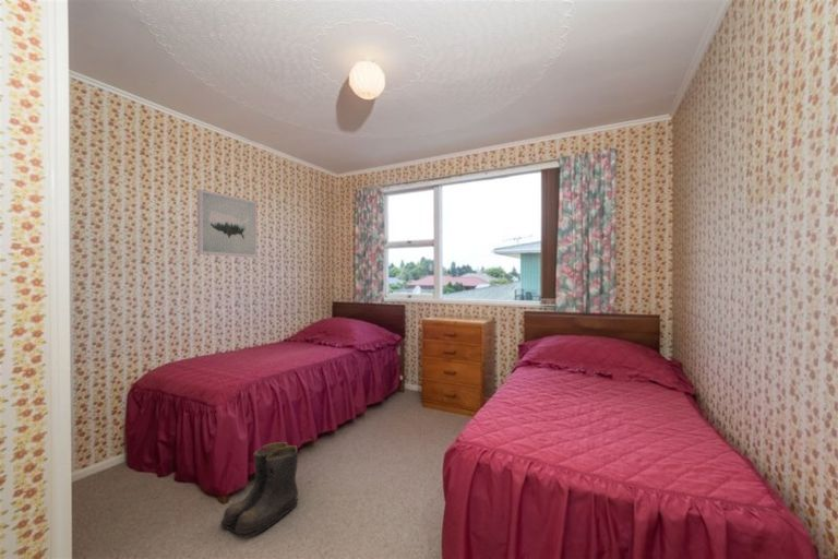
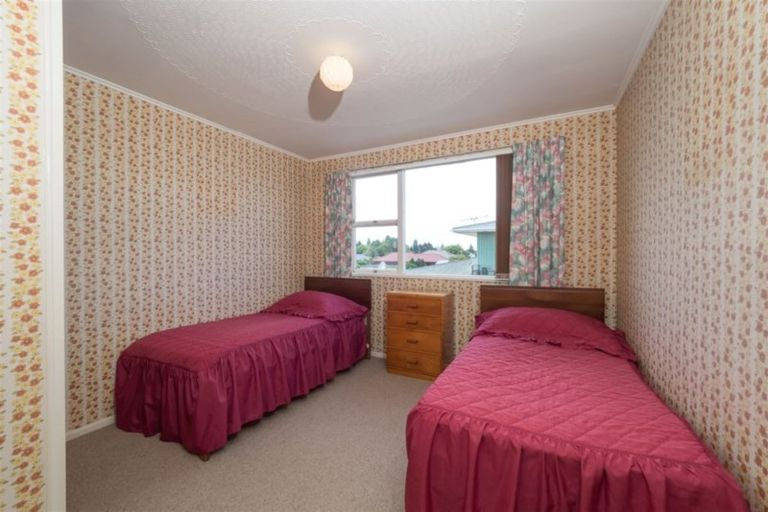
- wall art (229, 226)
- boots (262, 484)
